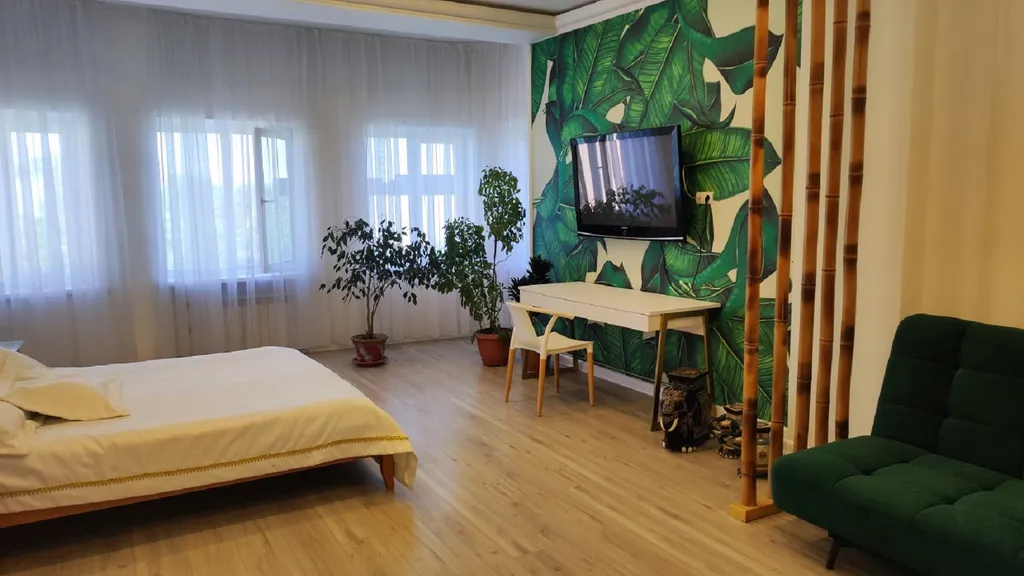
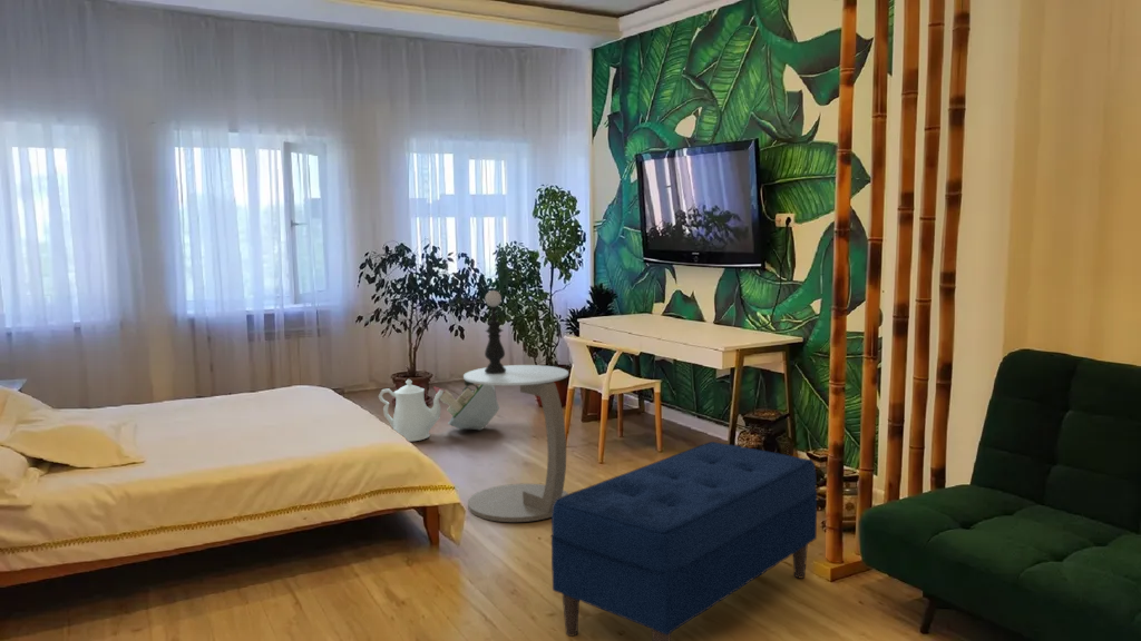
+ table lamp (494, 331)
+ bench (693, 541)
+ side table (547, 440)
+ teacup diorama (446, 403)
